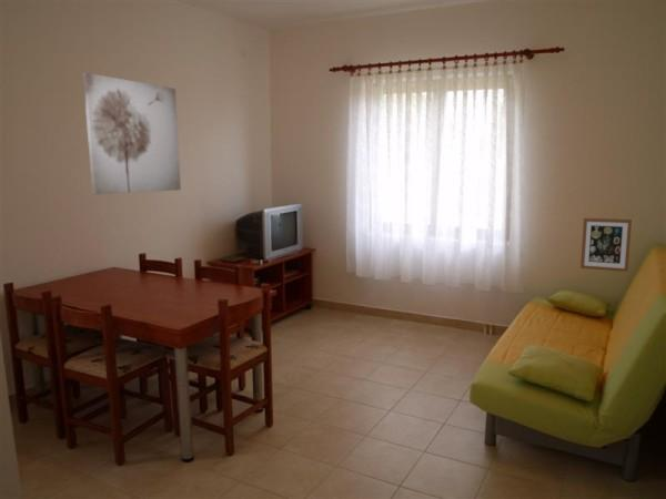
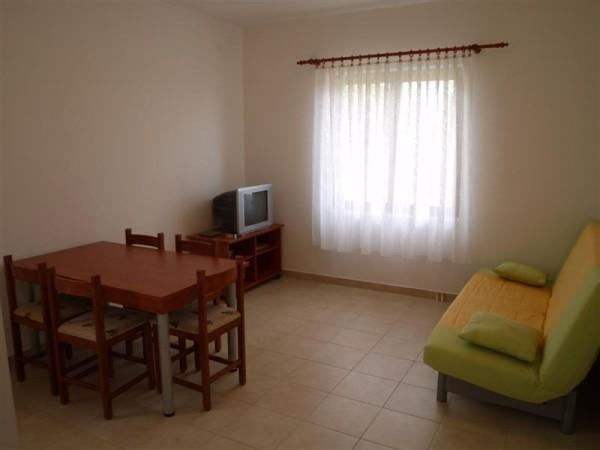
- wall art (137, 138)
- wall art (605, 244)
